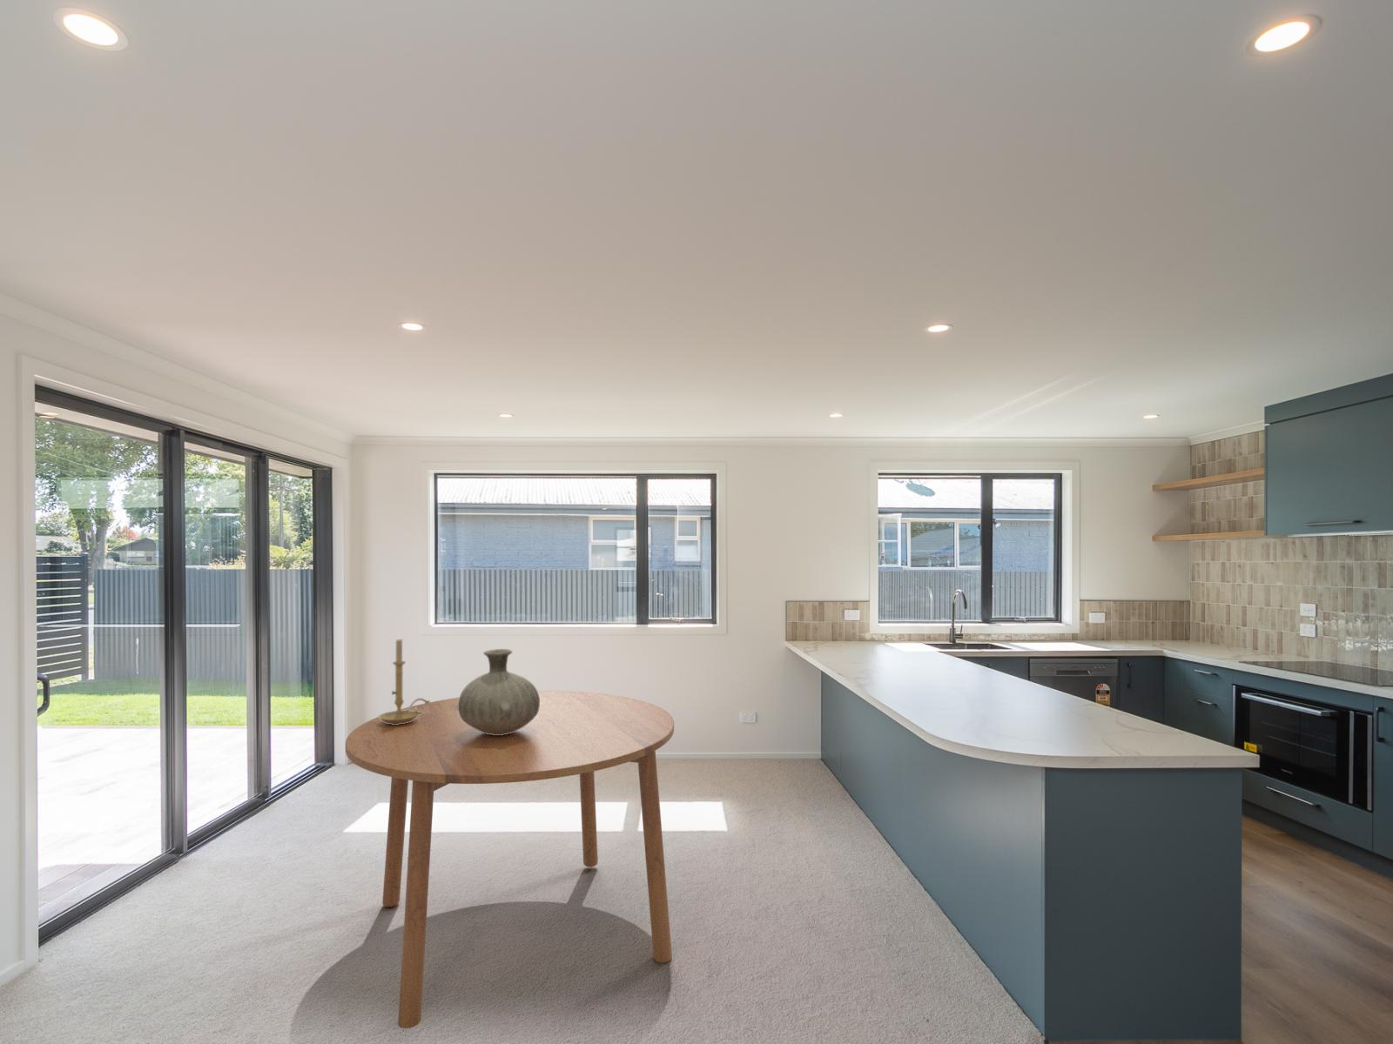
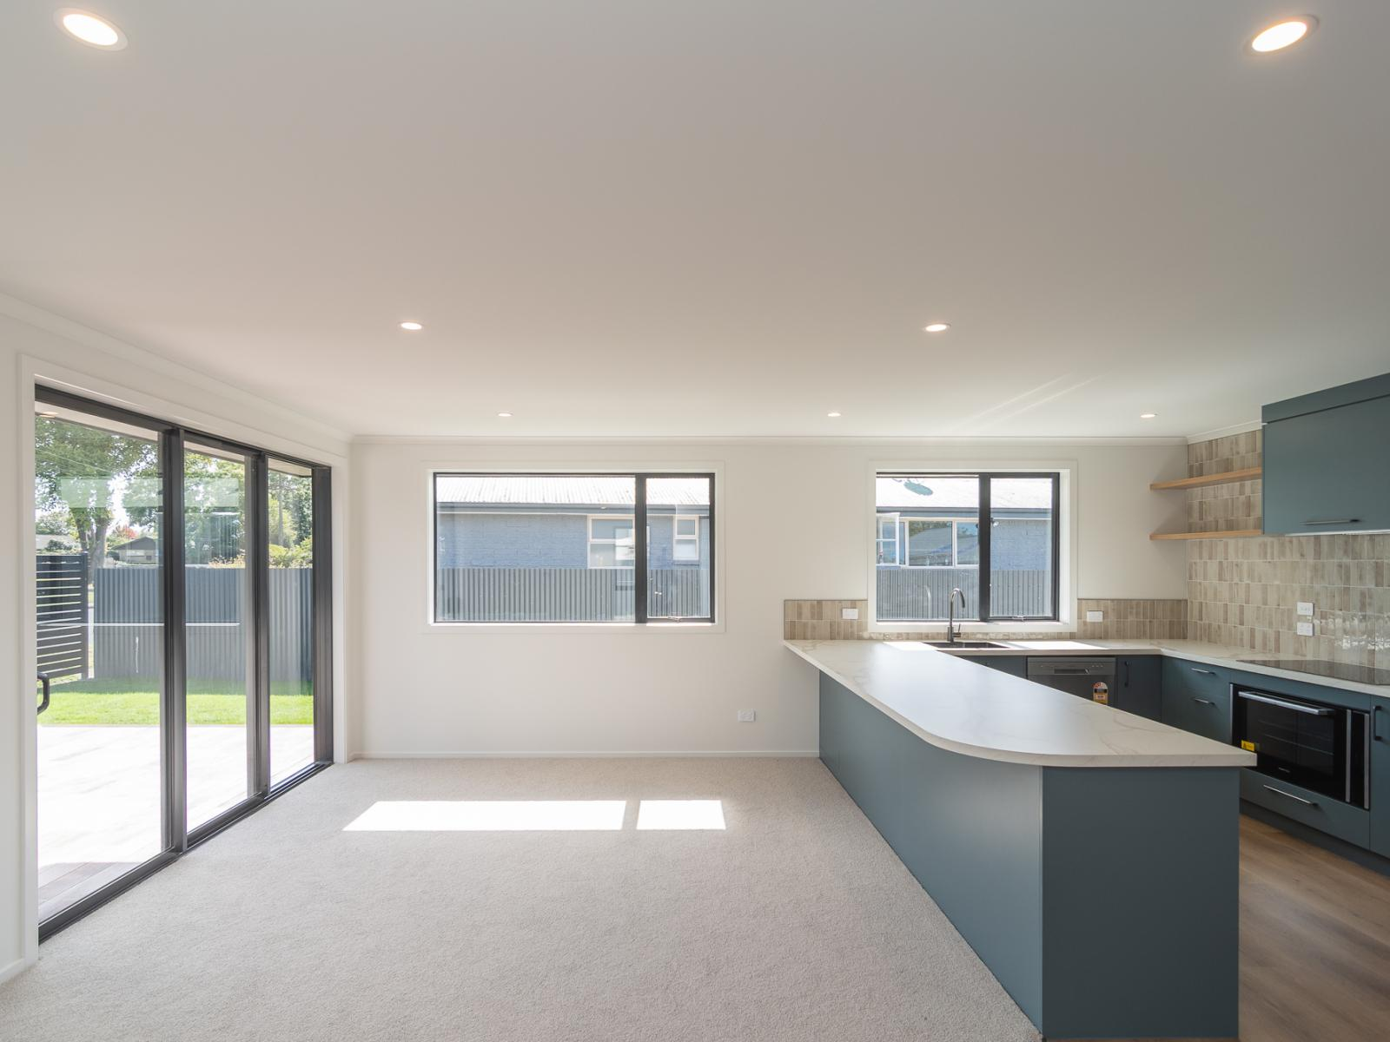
- dining table (509, 782)
- candle holder (400, 676)
- vase (499, 691)
